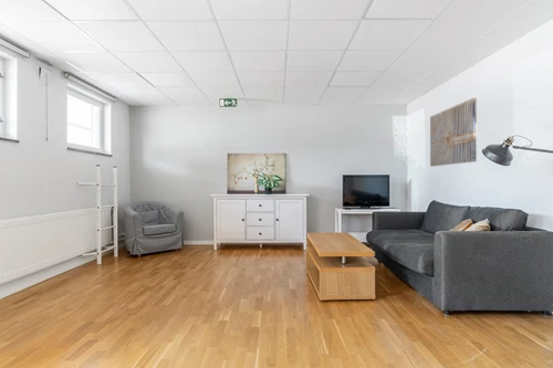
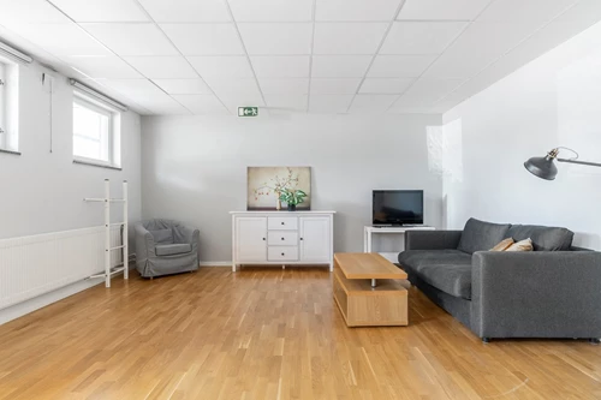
- wall art (450, 136)
